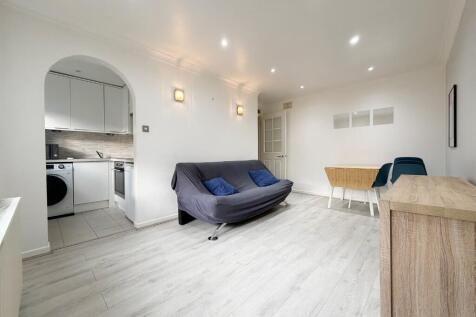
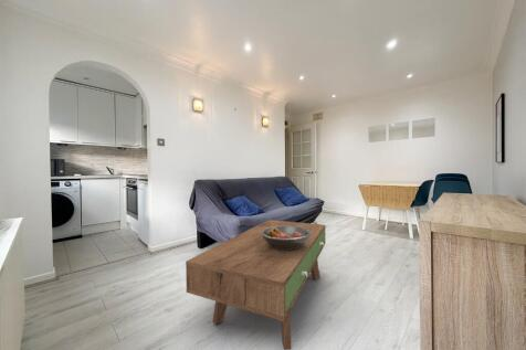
+ fruit bowl (285, 236)
+ coffee table (275, 267)
